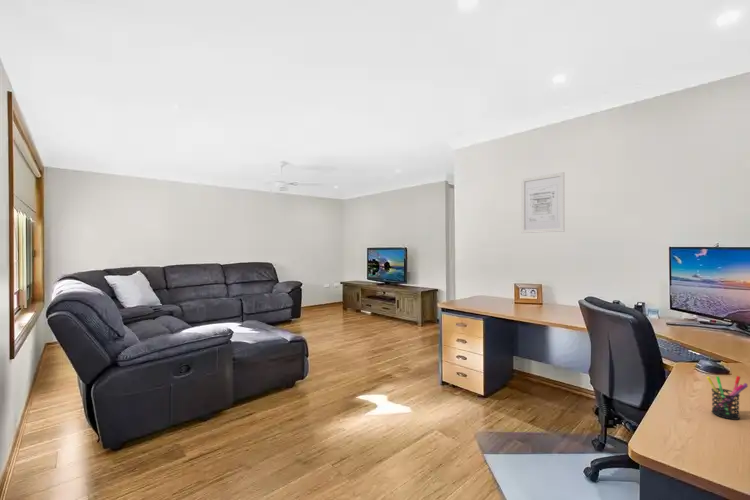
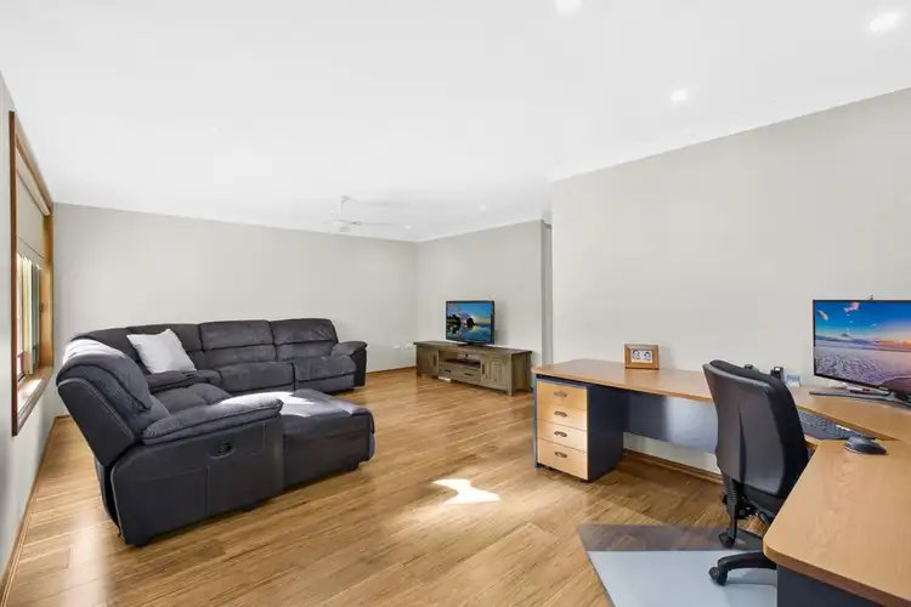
- wall art (541, 204)
- pen holder (724, 394)
